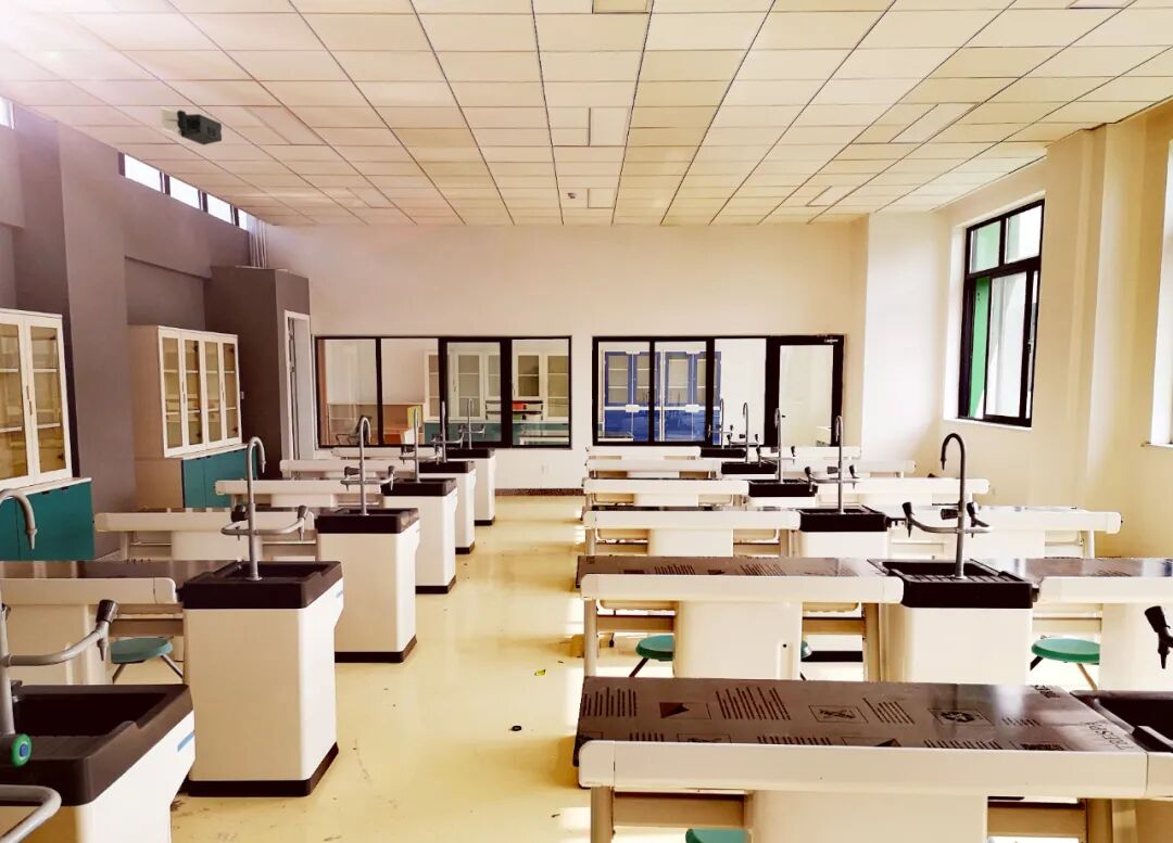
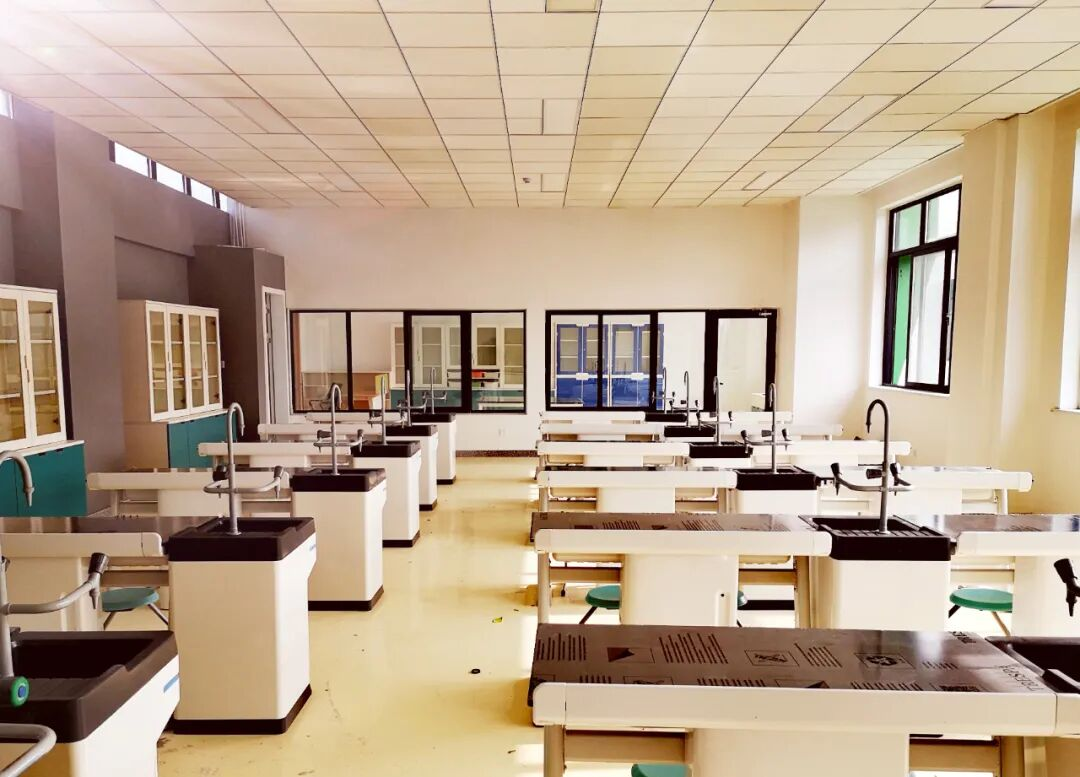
- projector (191, 126)
